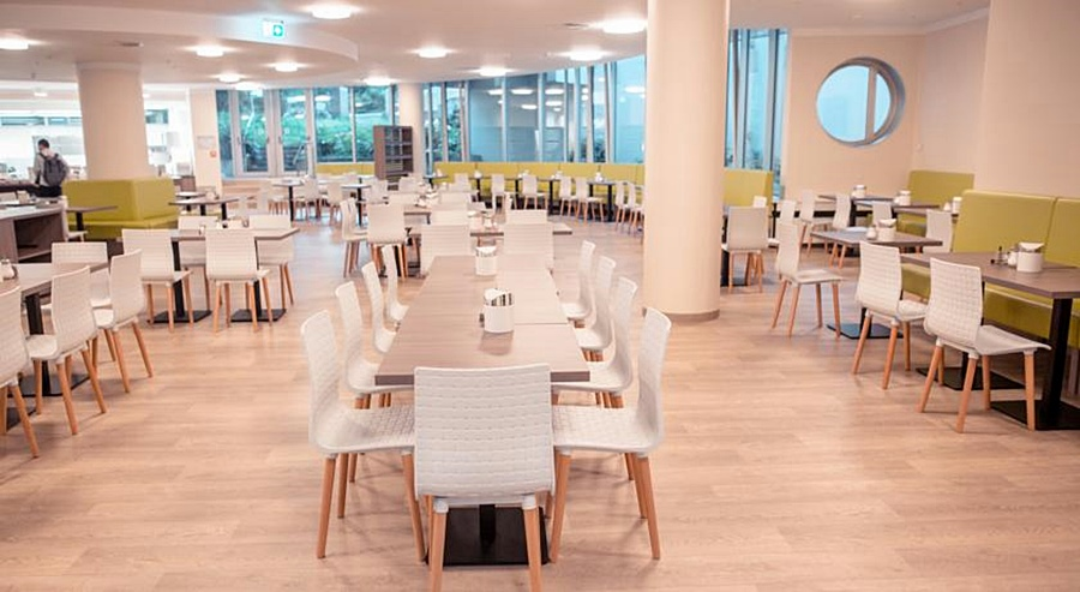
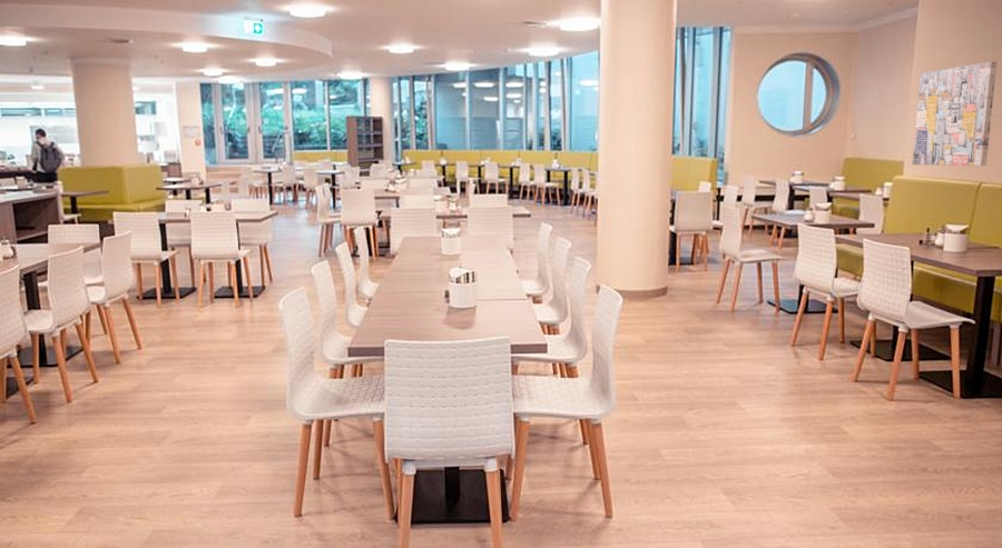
+ wall art (951, 117)
